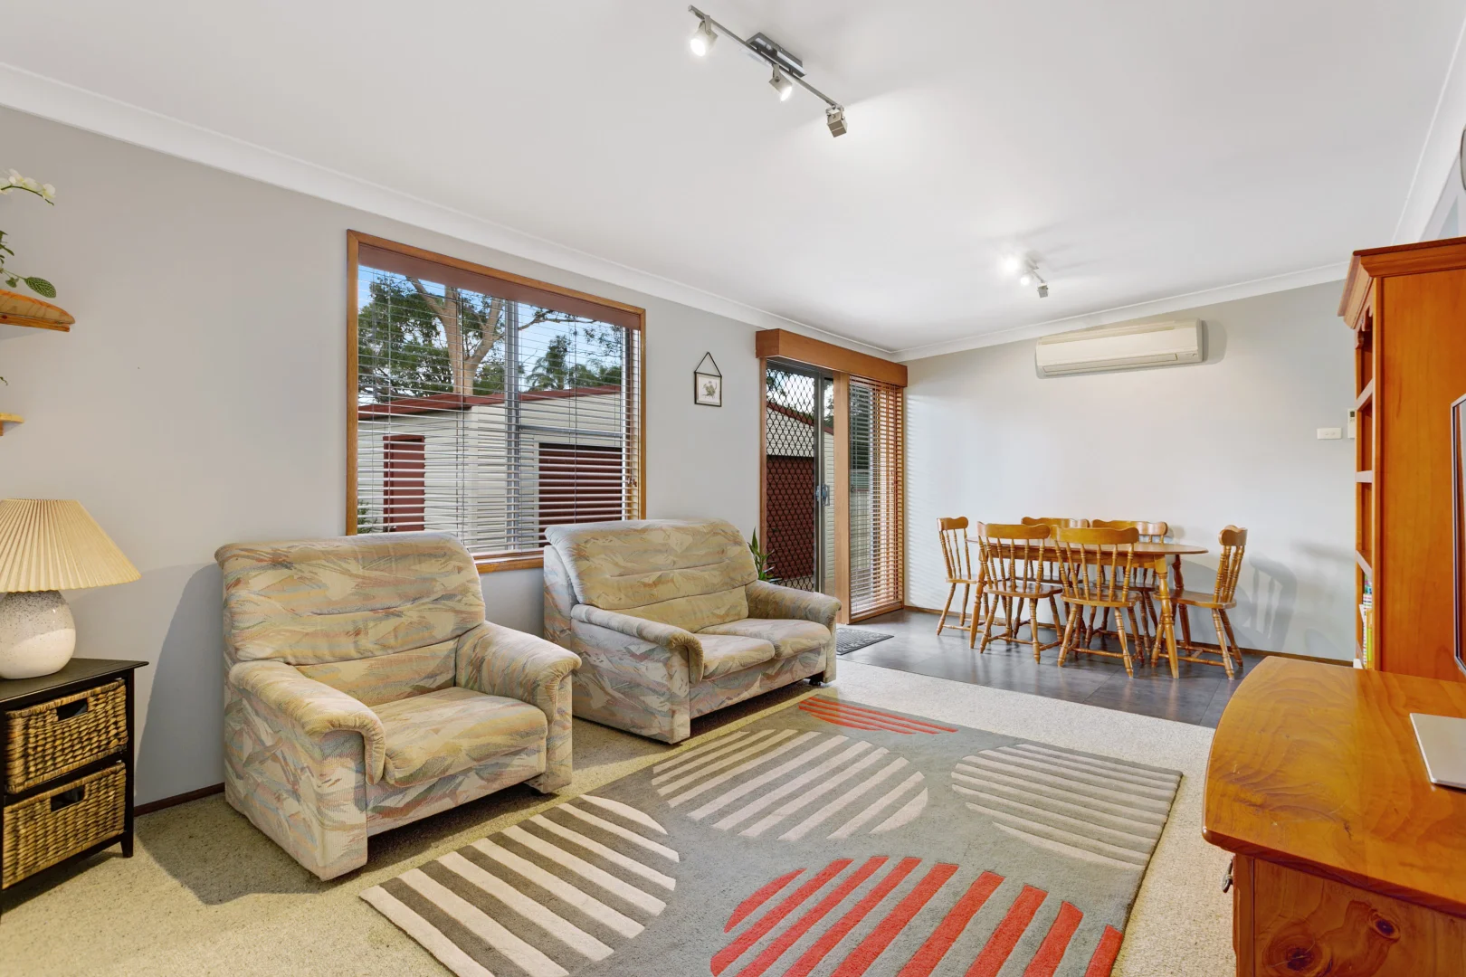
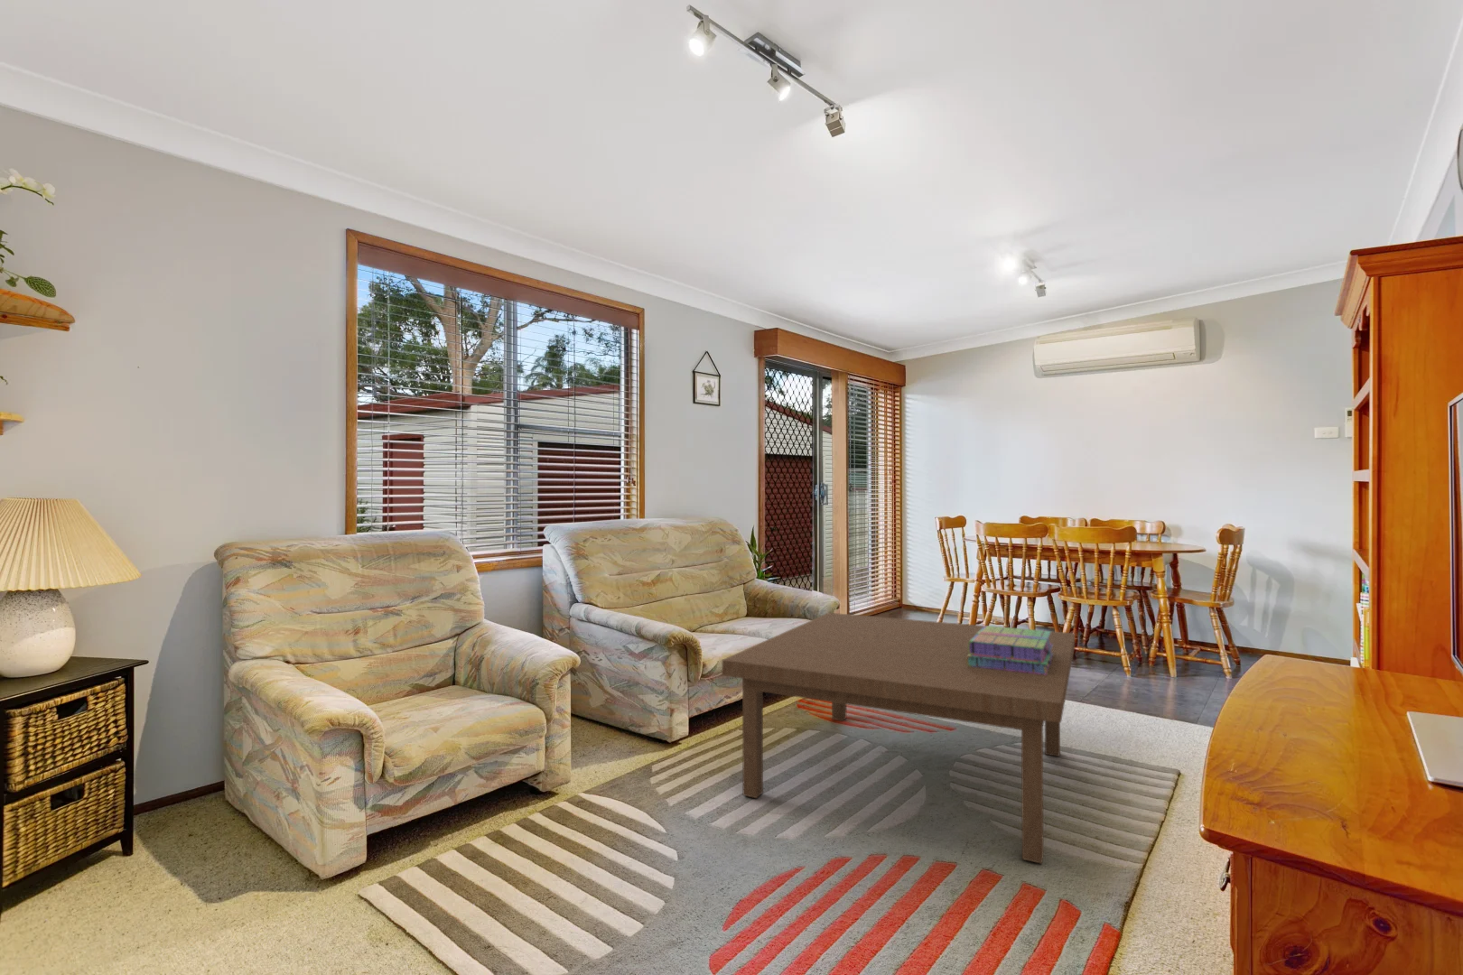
+ stack of books (1010, 646)
+ coffee table (913, 708)
